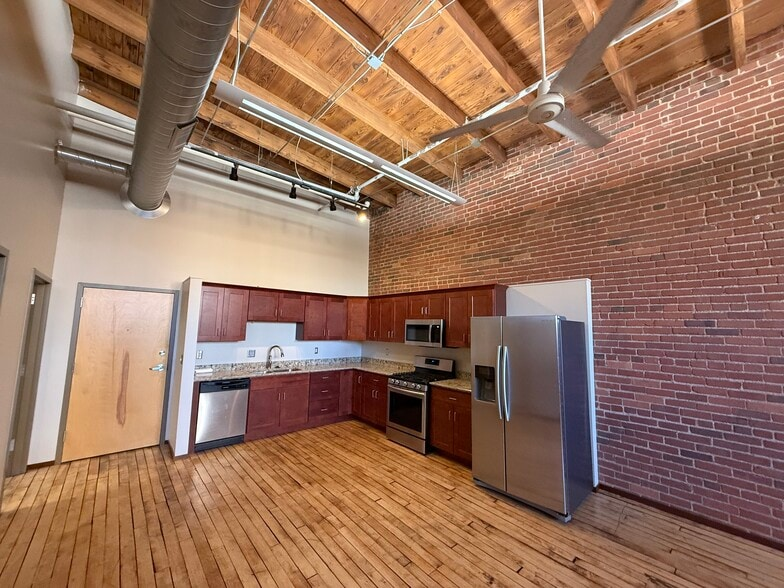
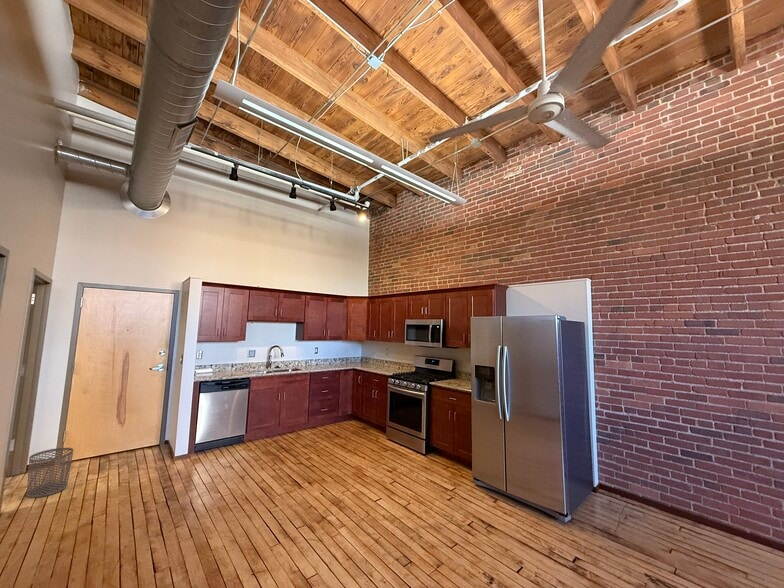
+ waste bin (49, 472)
